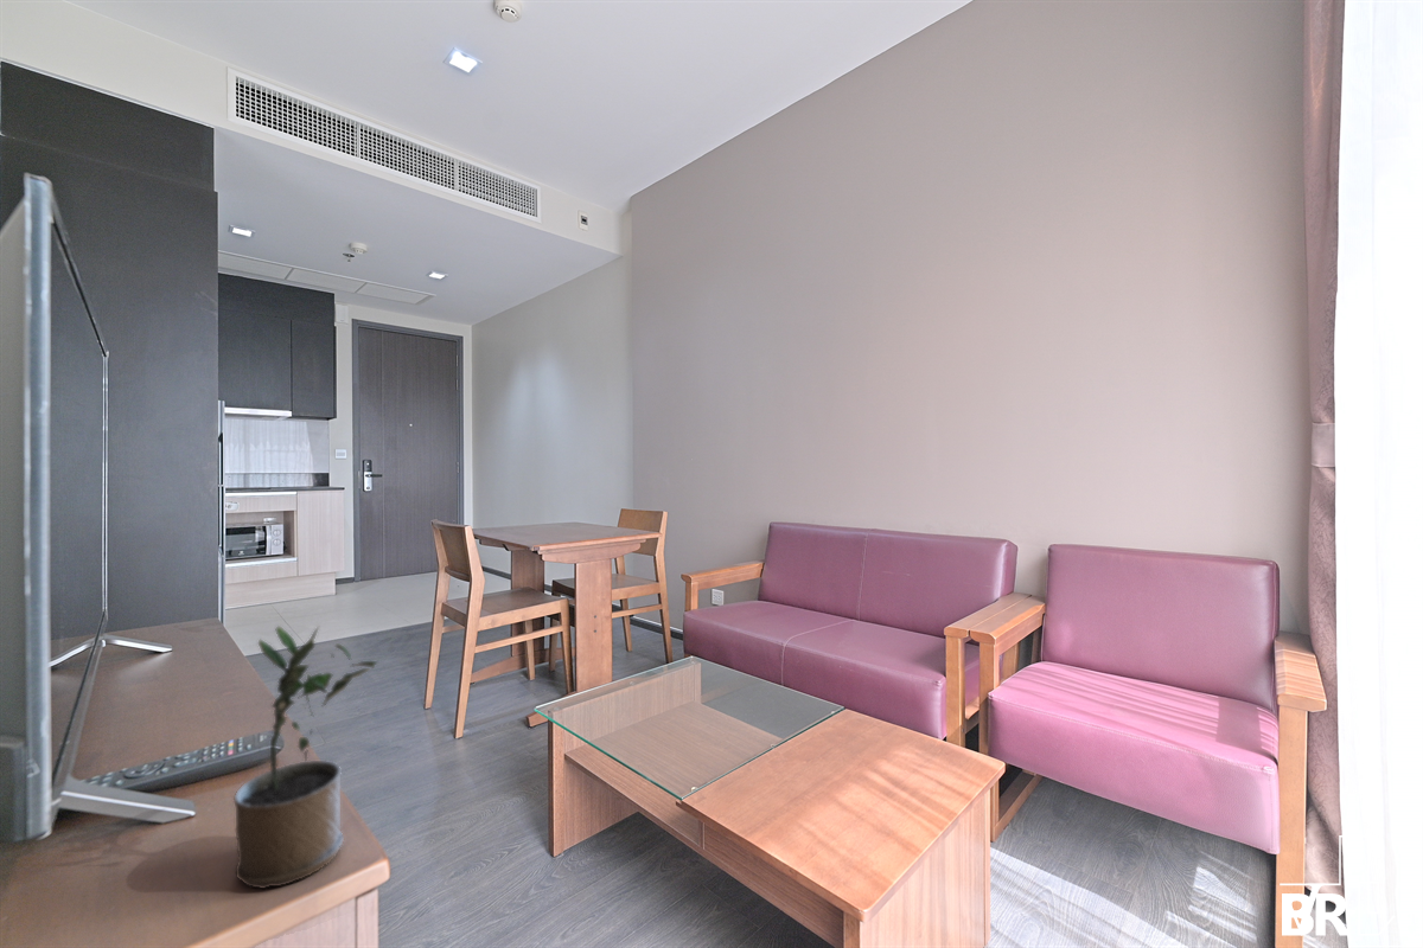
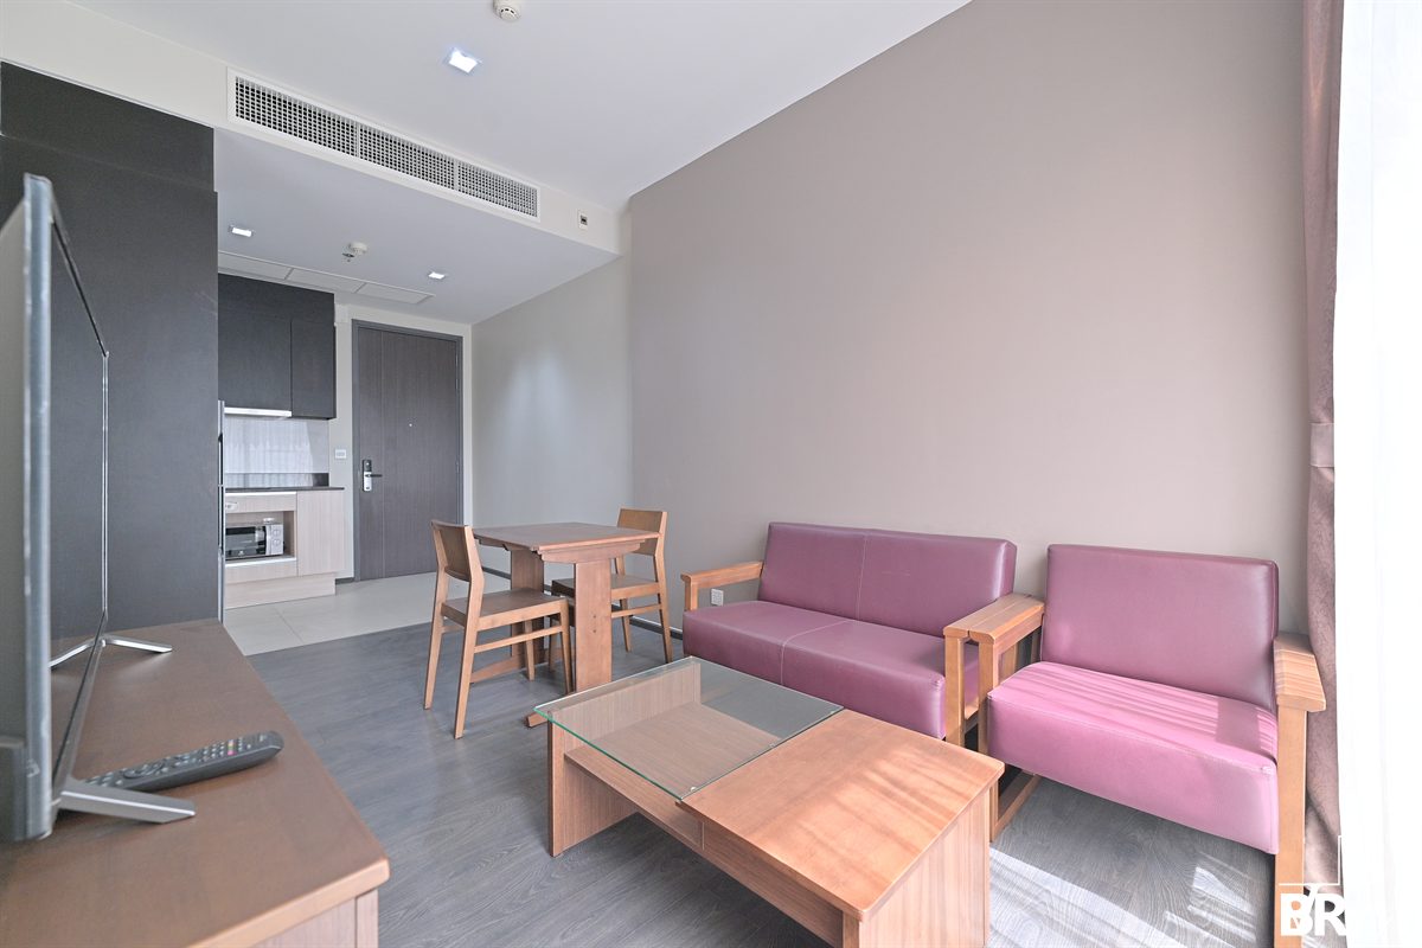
- potted plant (306, 741)
